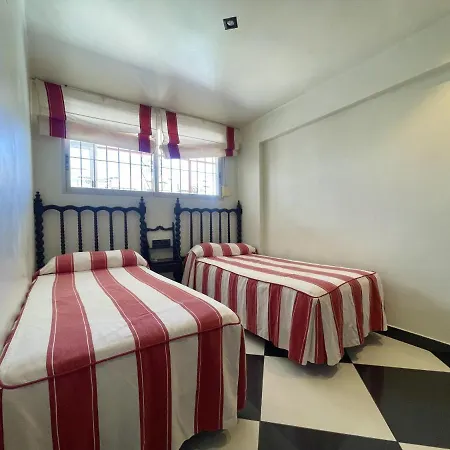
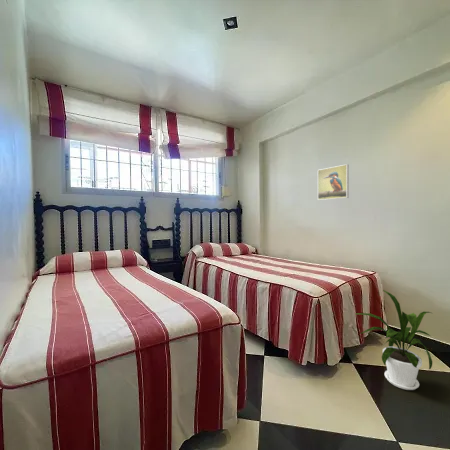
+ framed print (332, 183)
+ house plant (398, 339)
